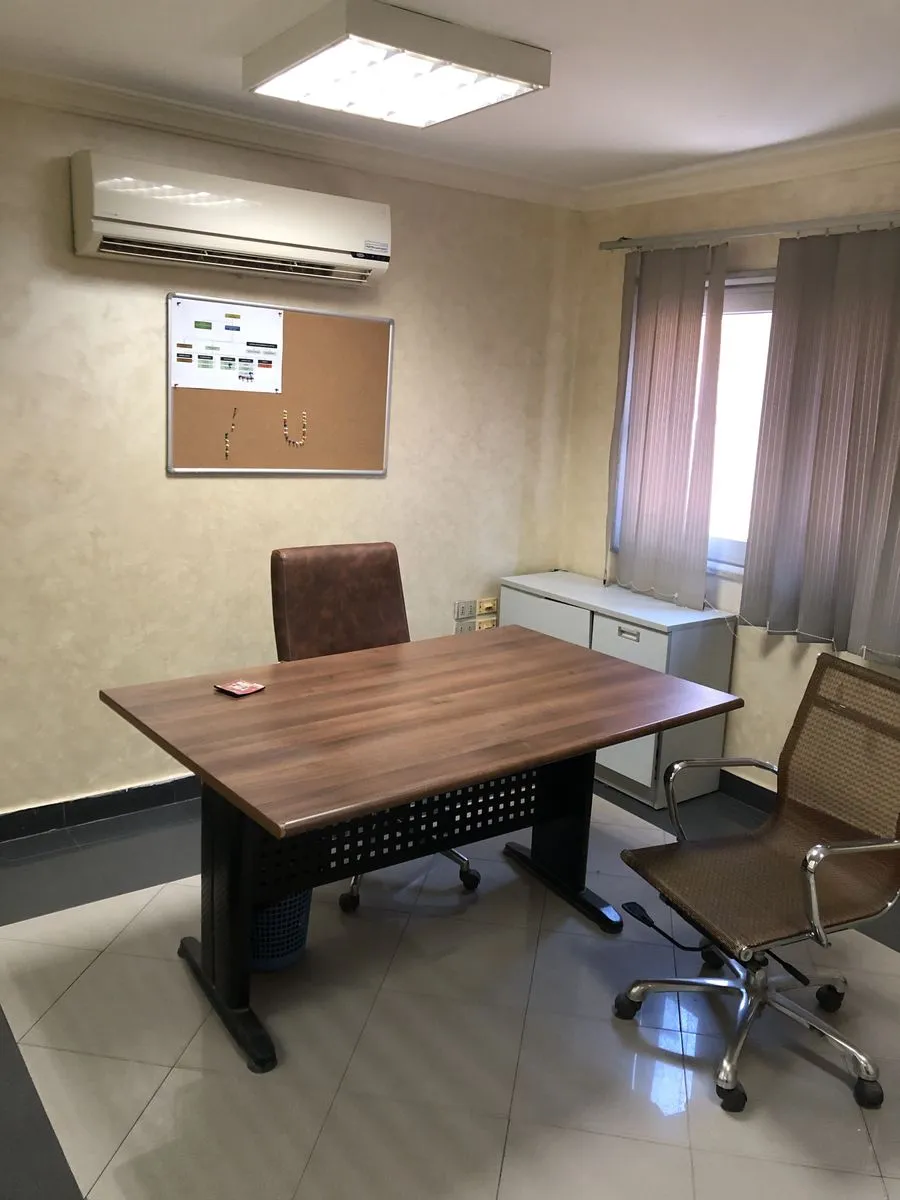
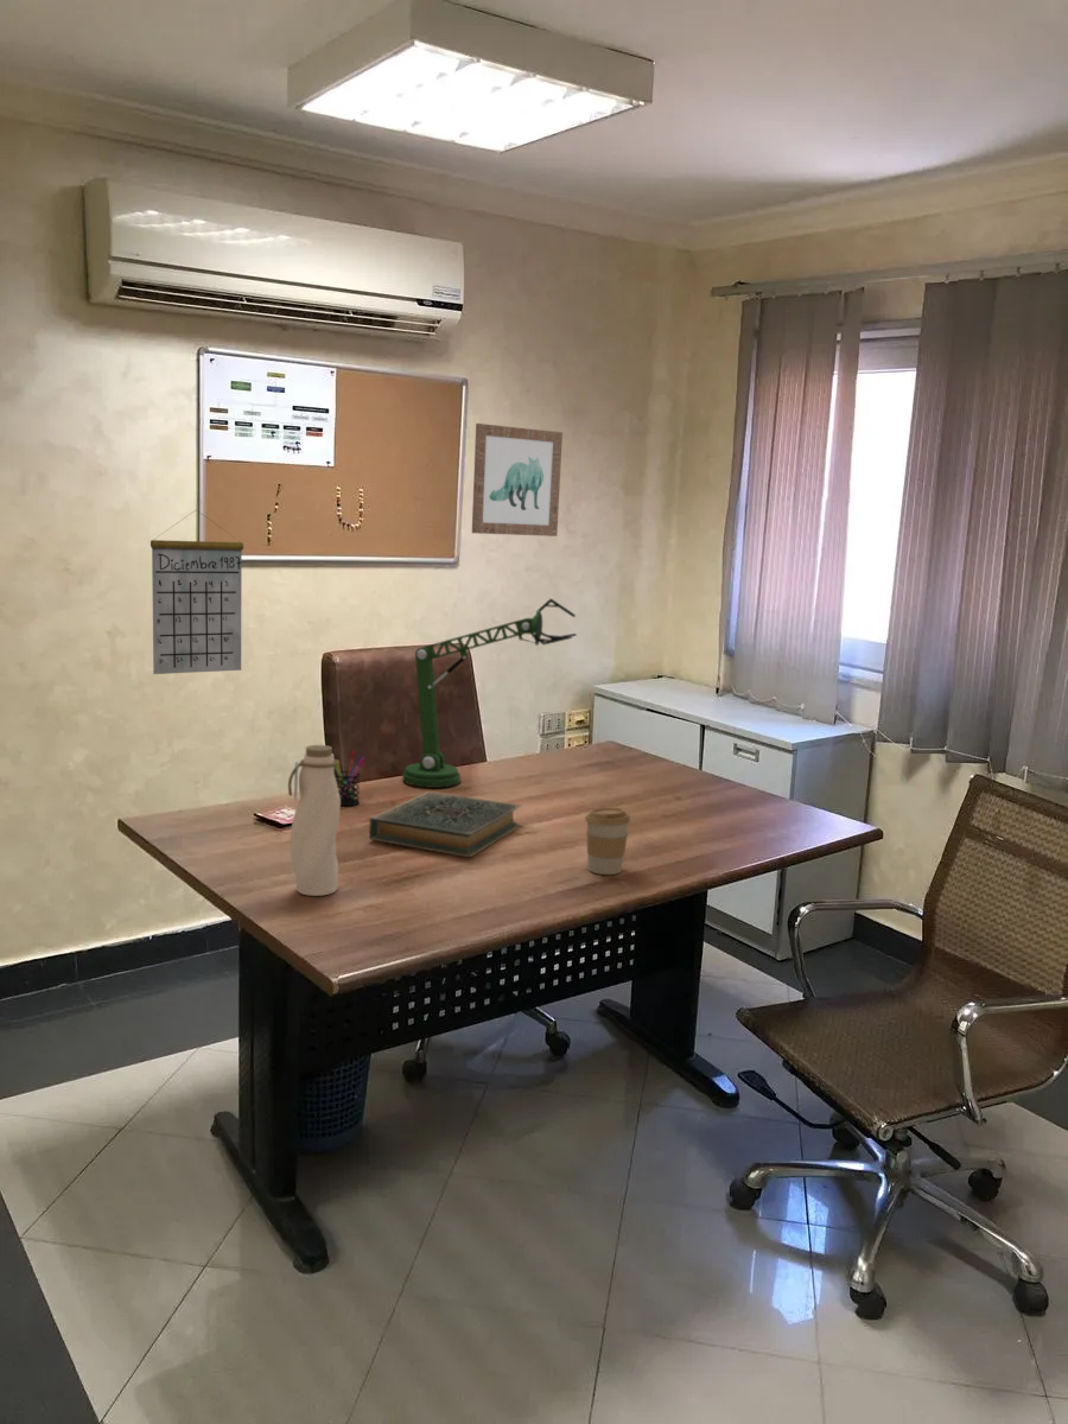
+ desk lamp (464, 660)
+ wall art (517, 482)
+ water bottle (314, 819)
+ coffee cup (606, 839)
+ calendar (198, 591)
+ hardback book (447, 821)
+ pen holder (344, 776)
